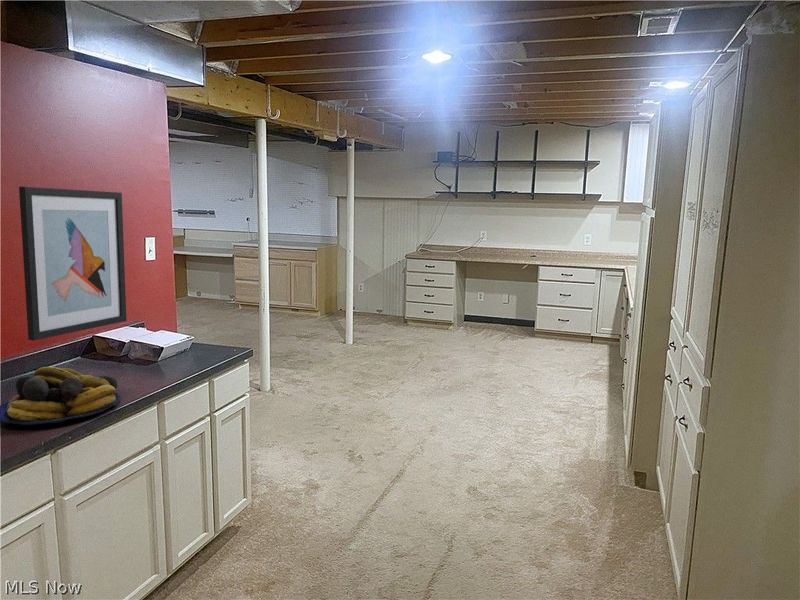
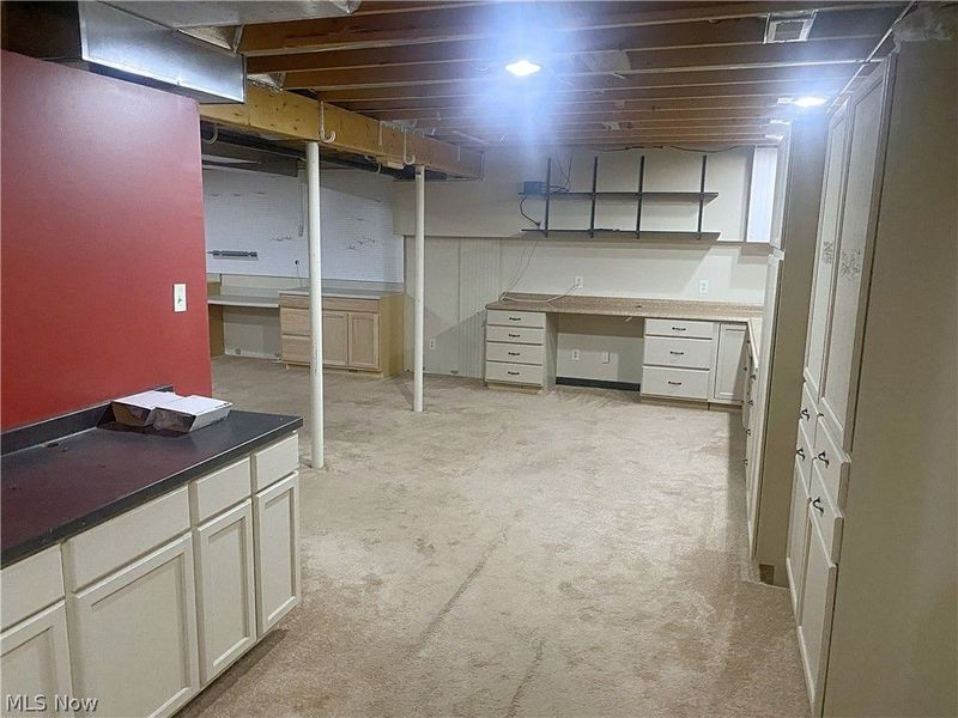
- wall art (78, 260)
- fruit bowl (58, 387)
